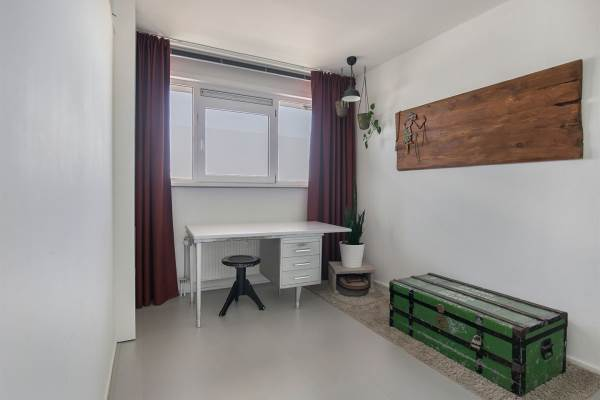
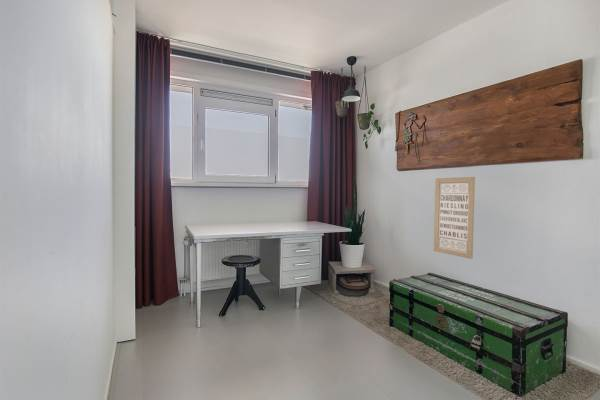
+ wall art (453, 216)
